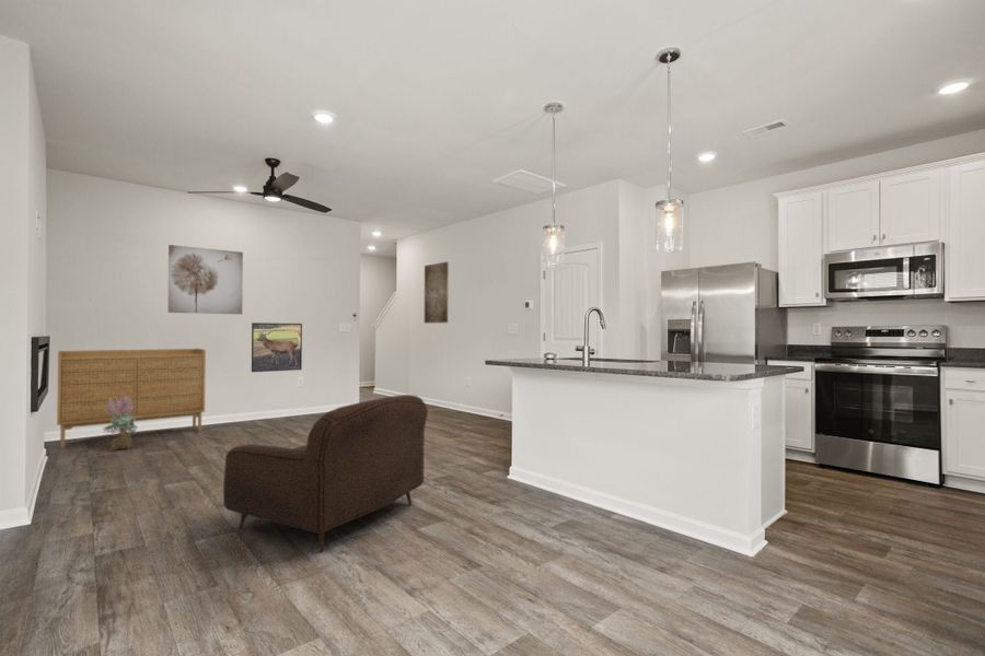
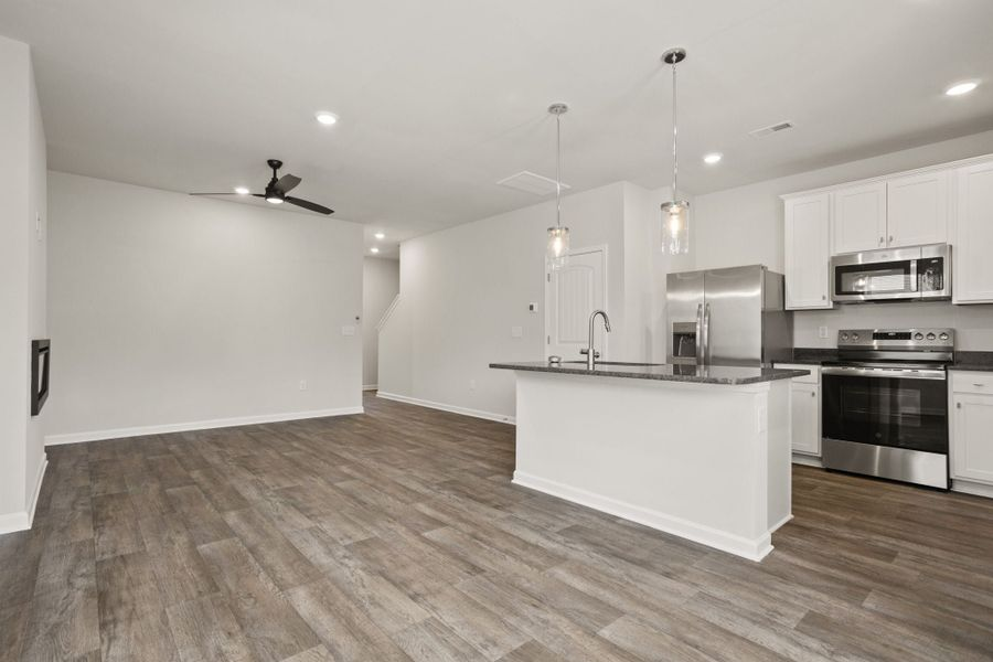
- wall art (207, 281)
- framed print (277, 347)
- sideboard (135, 393)
- decorative plant (120, 421)
- armchair (334, 455)
- wall art (436, 293)
